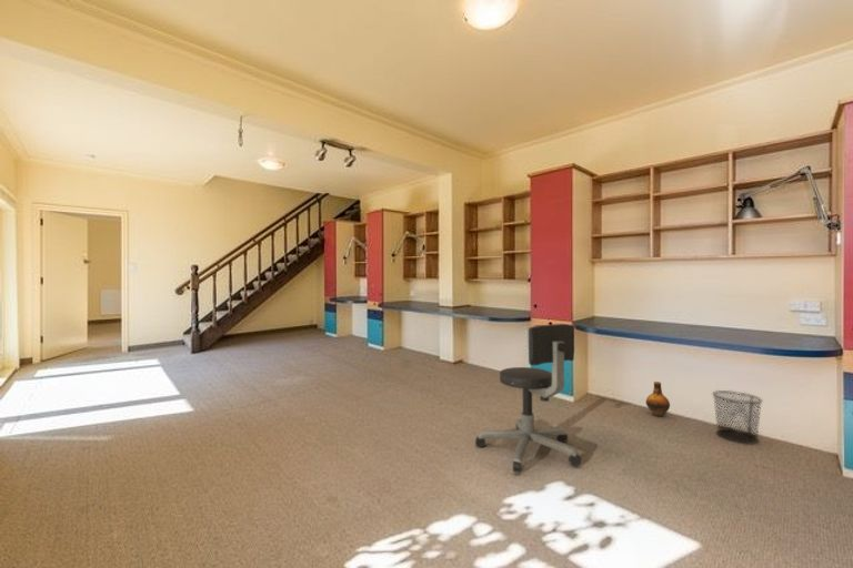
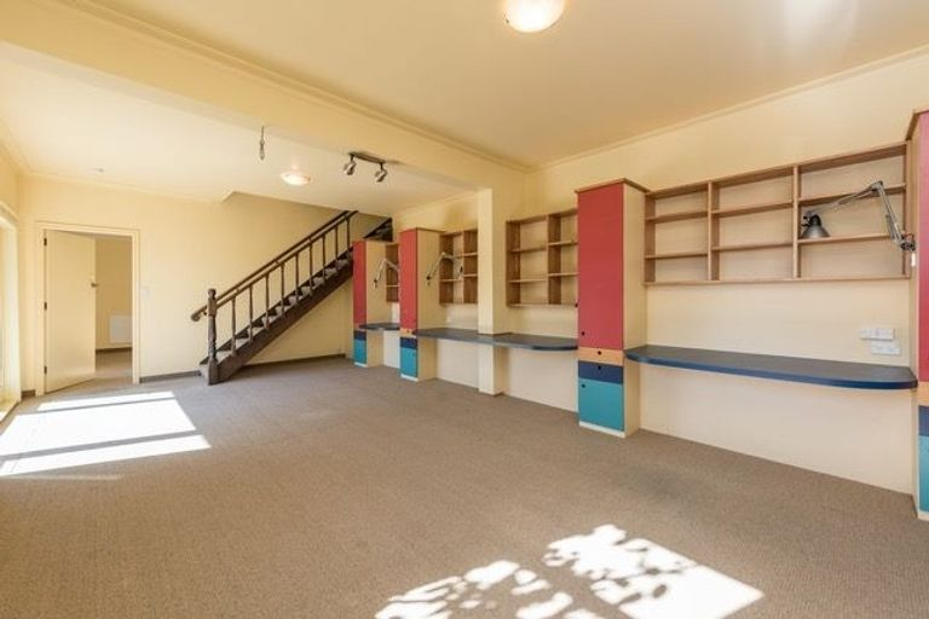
- waste bin (736, 416)
- office chair (532, 385)
- ceramic jug (658, 398)
